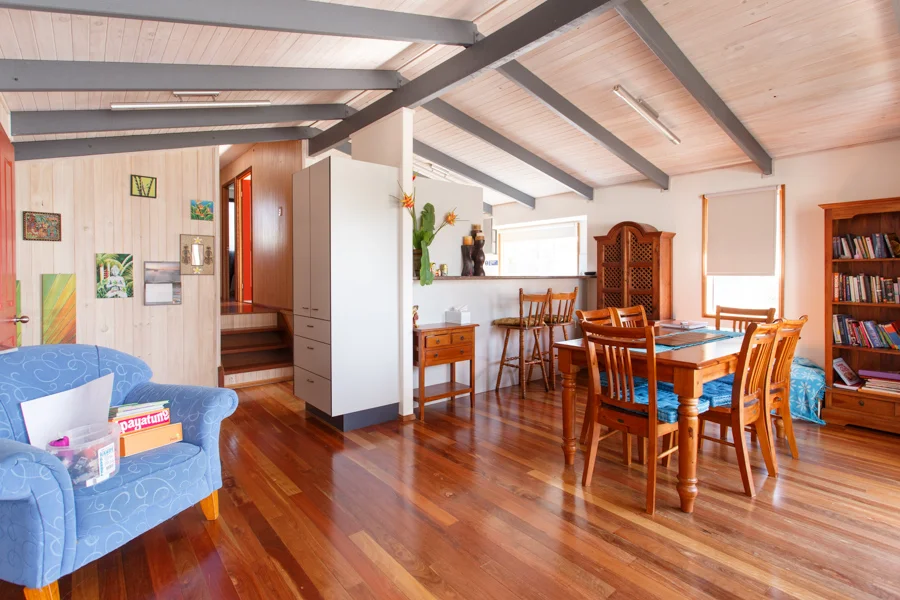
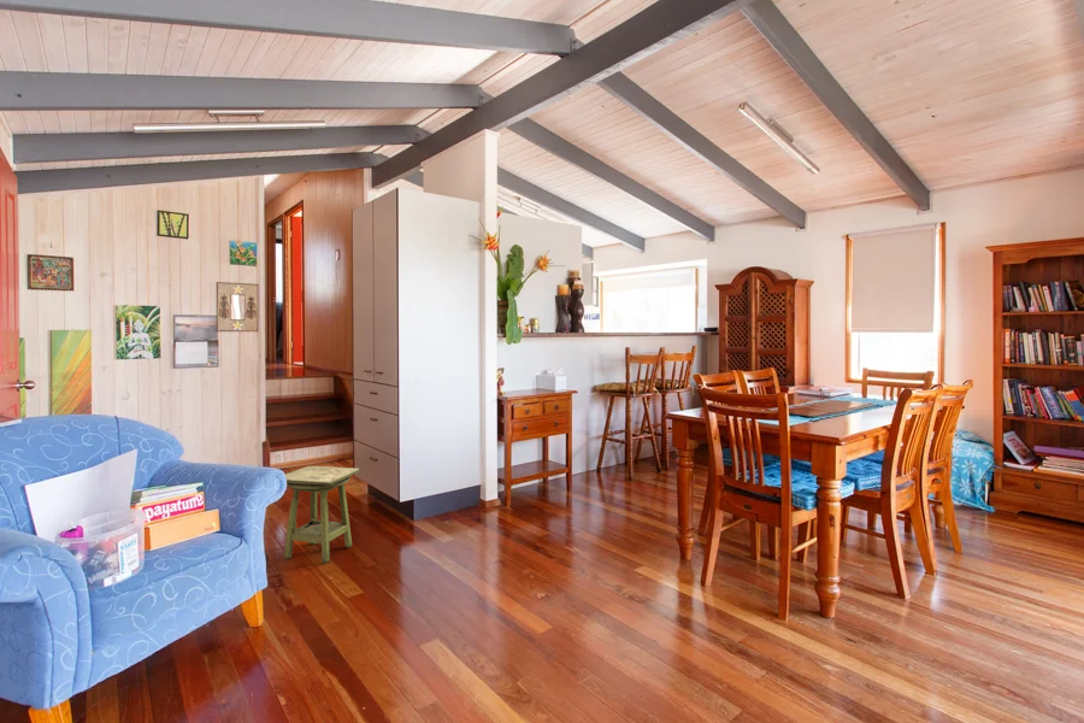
+ side table (316, 513)
